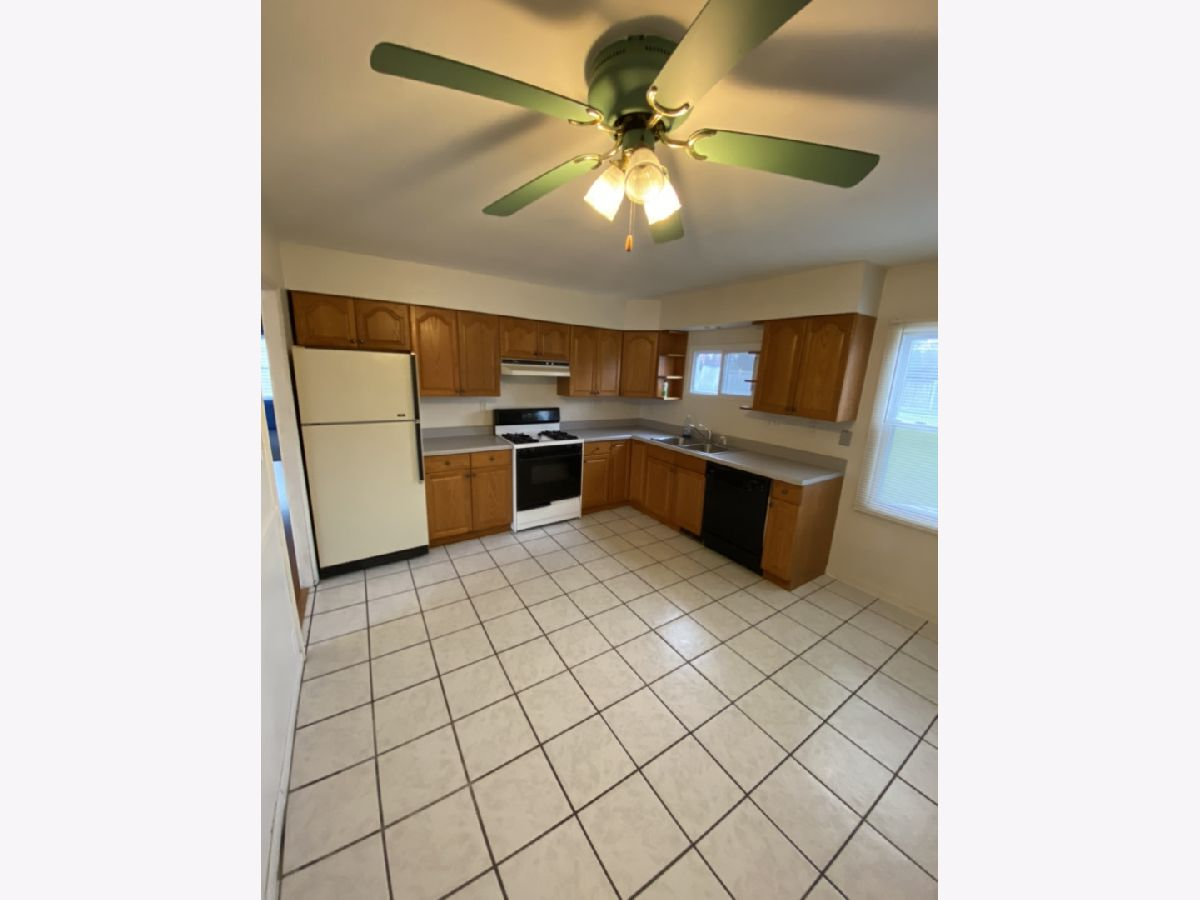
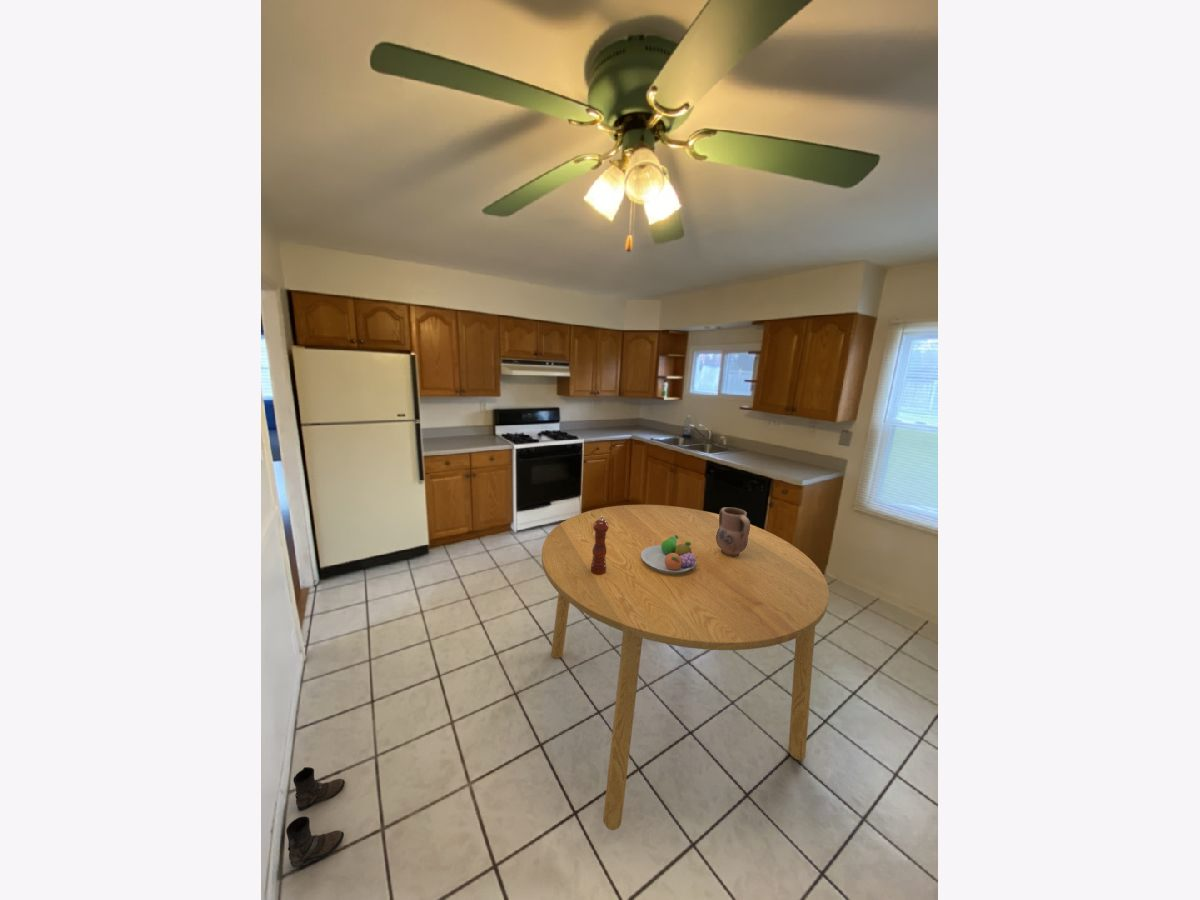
+ pitcher (732, 531)
+ boots (317, 801)
+ pepper mill (599, 543)
+ fruit bowl (670, 551)
+ dining table (668, 627)
